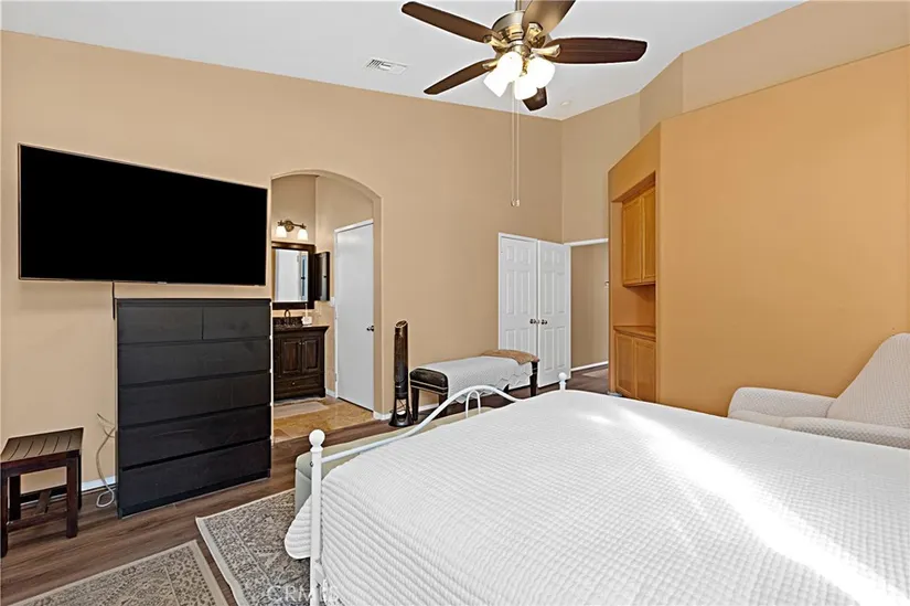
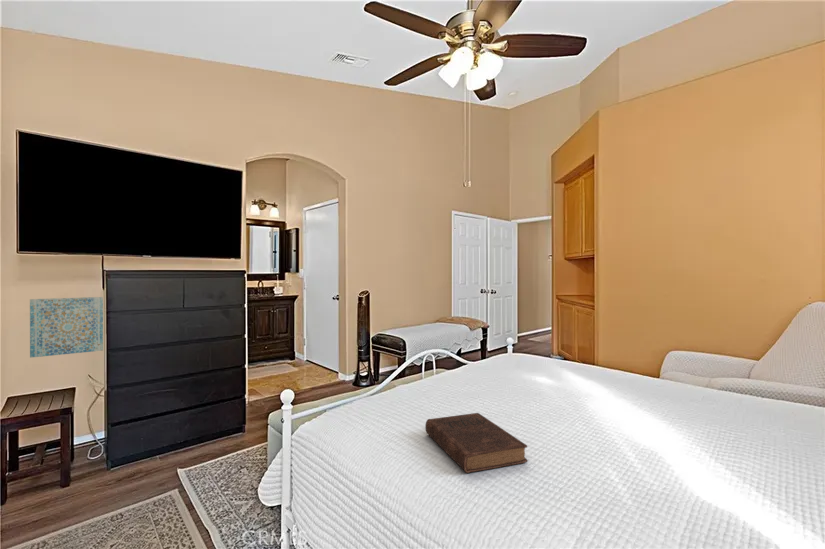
+ wall art (68, 325)
+ book (472, 439)
